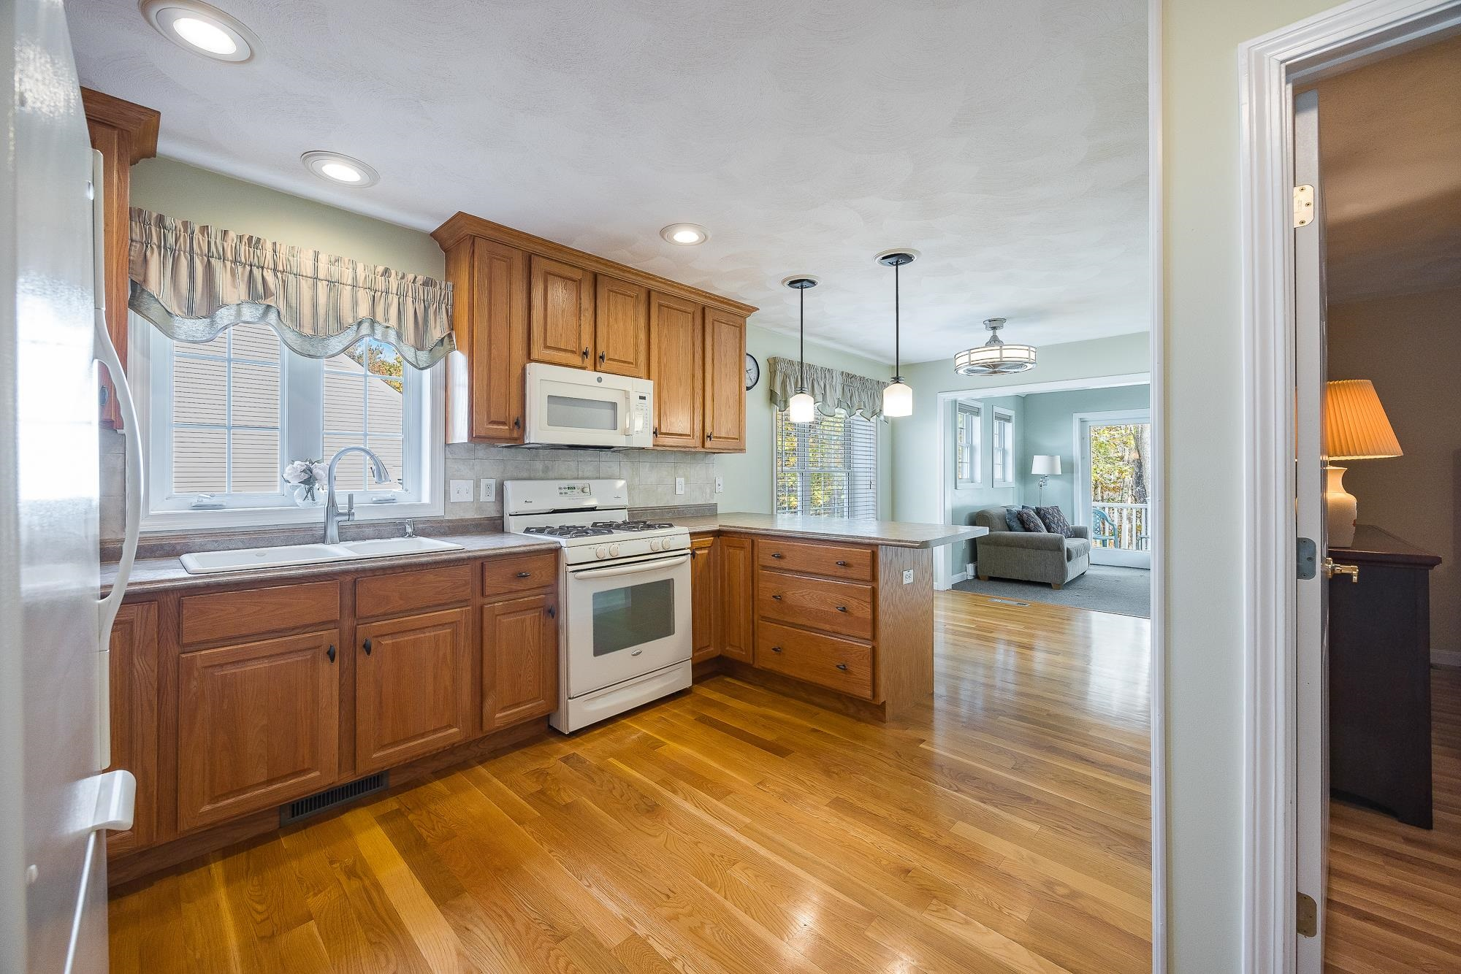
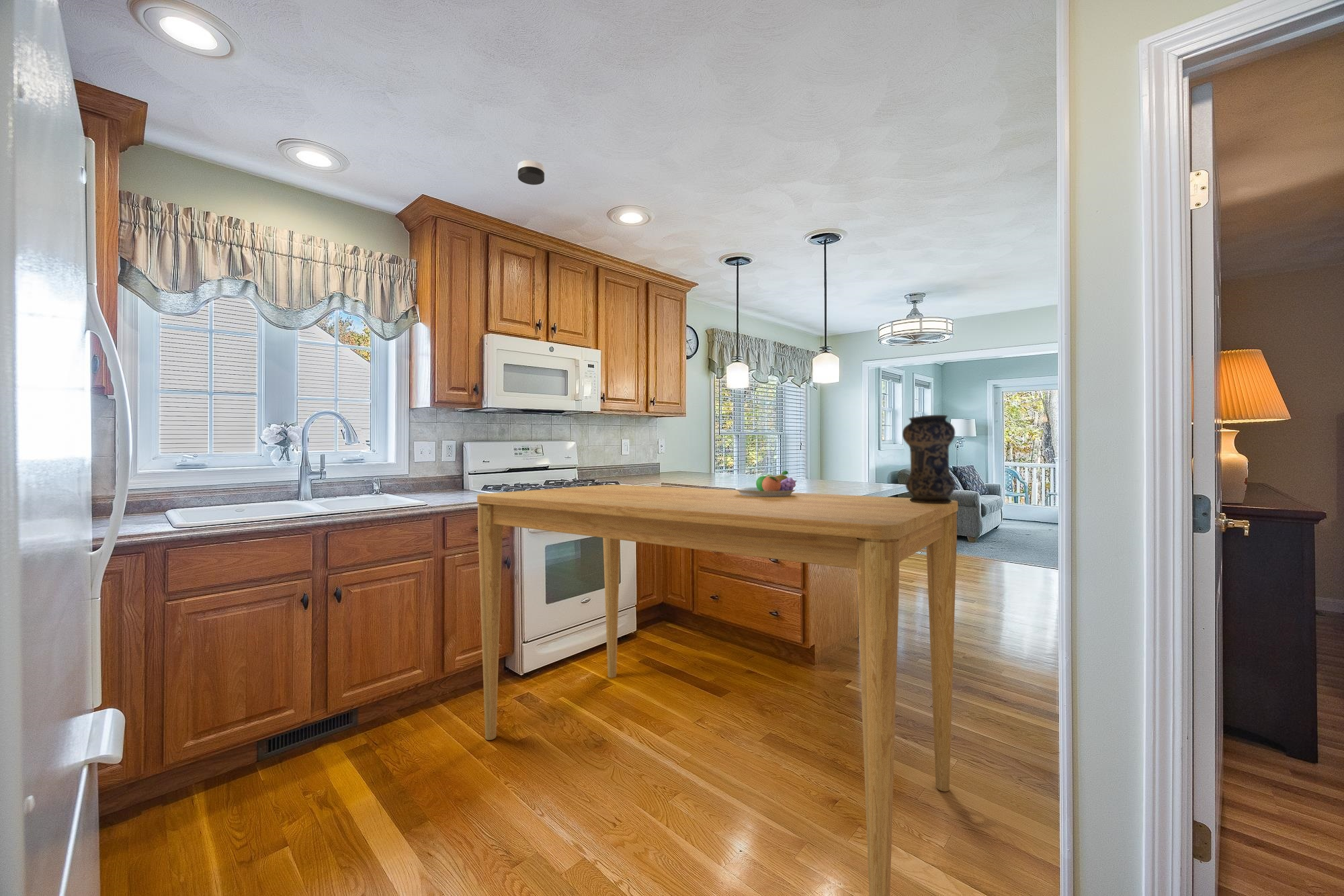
+ fruit bowl (766, 482)
+ dining table (706, 550)
+ smoke detector (531, 173)
+ vase (928, 458)
